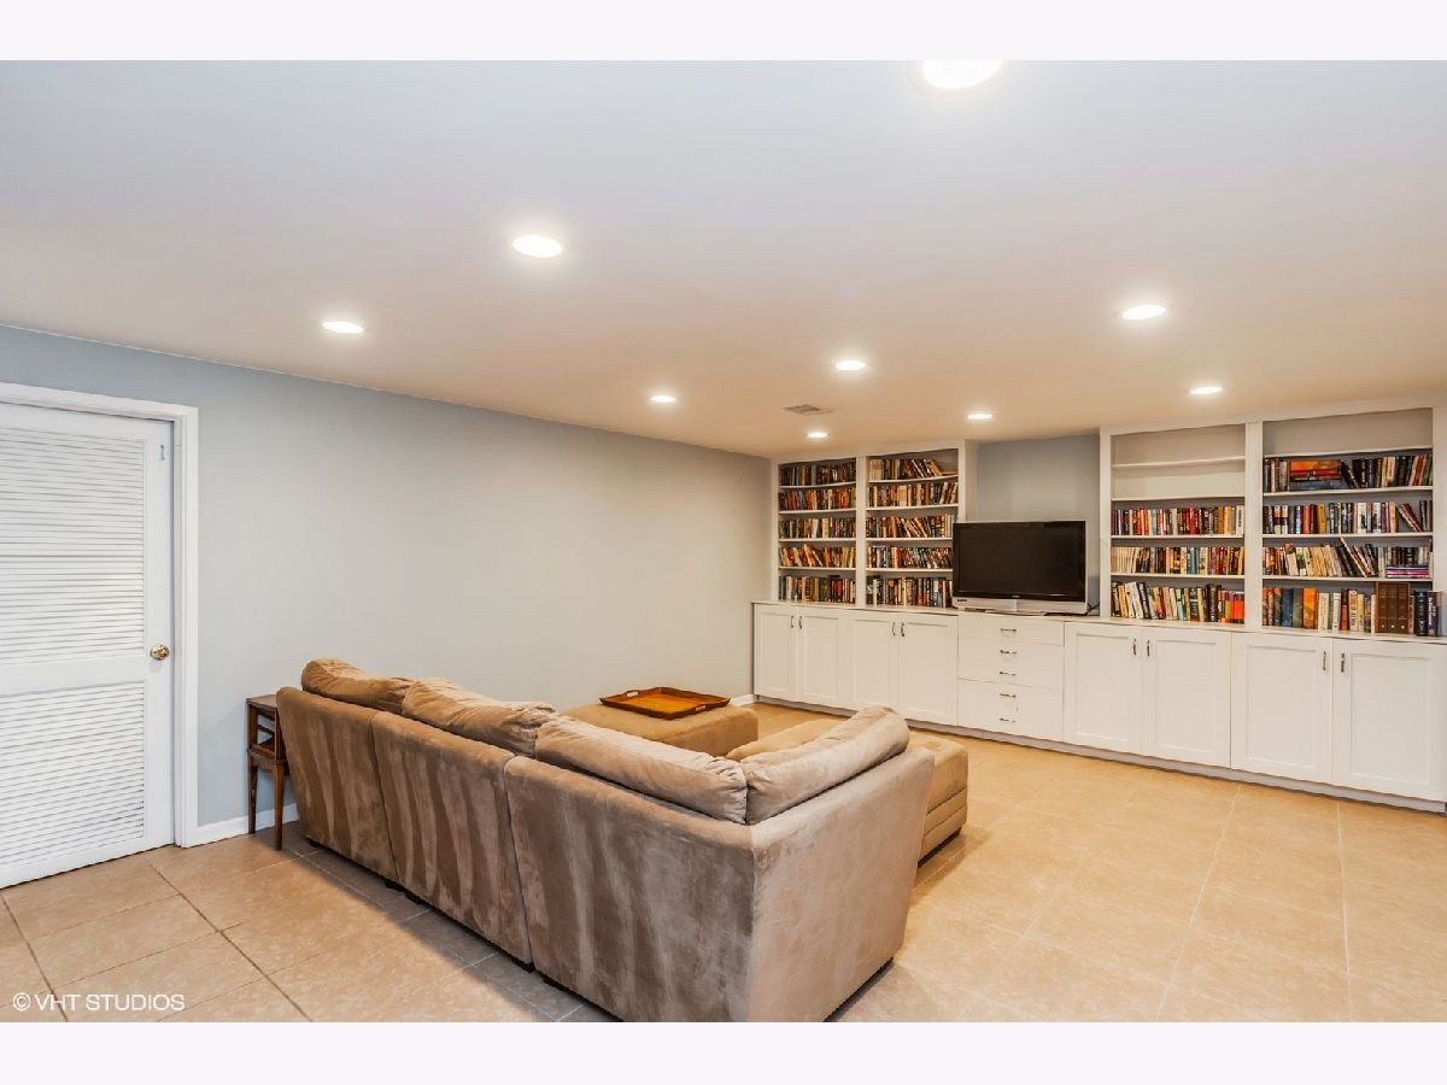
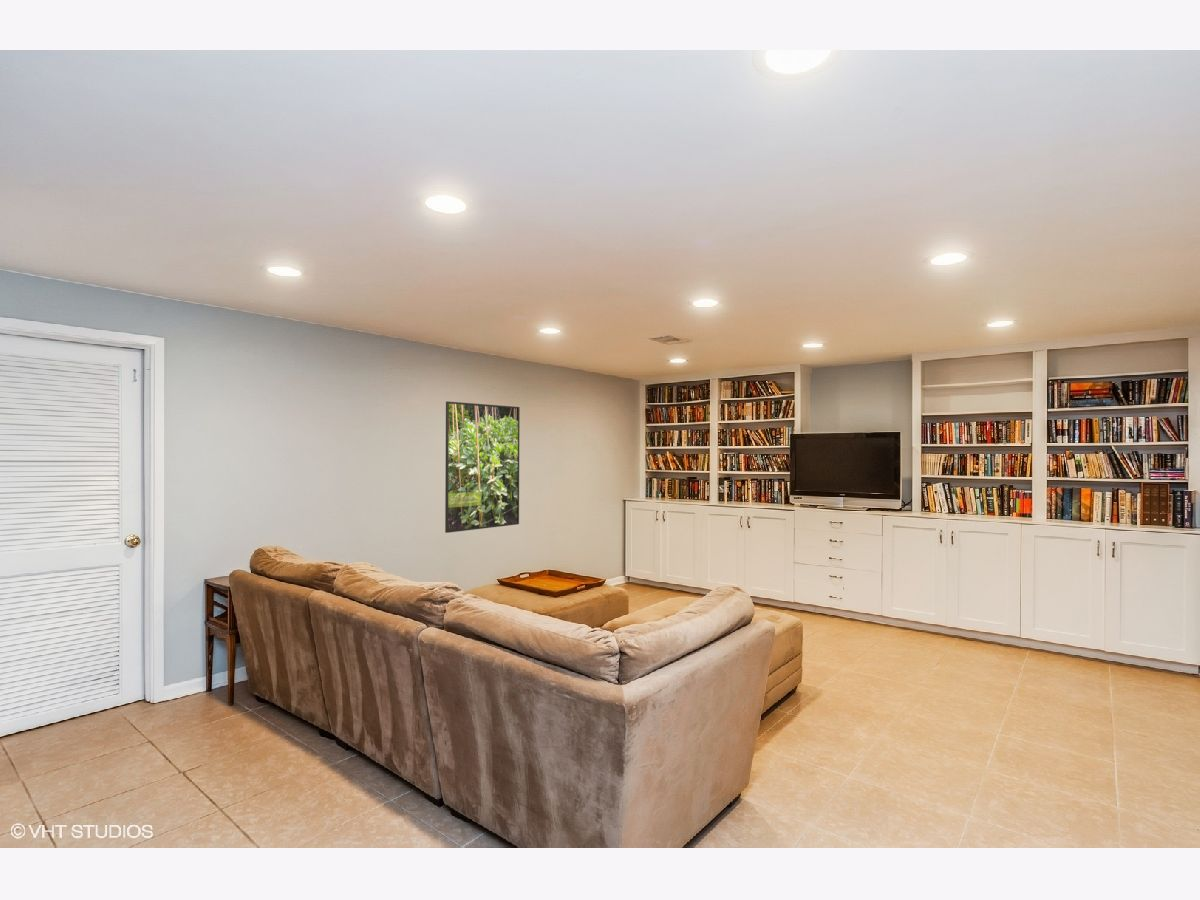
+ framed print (484, 466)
